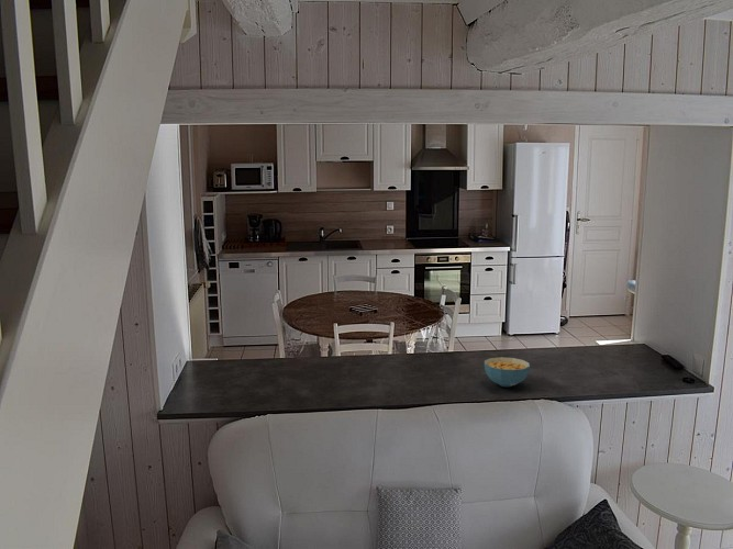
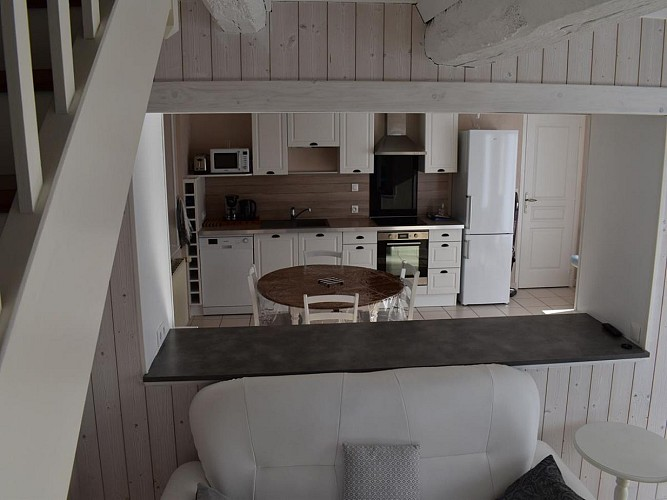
- cereal bowl (506, 373)
